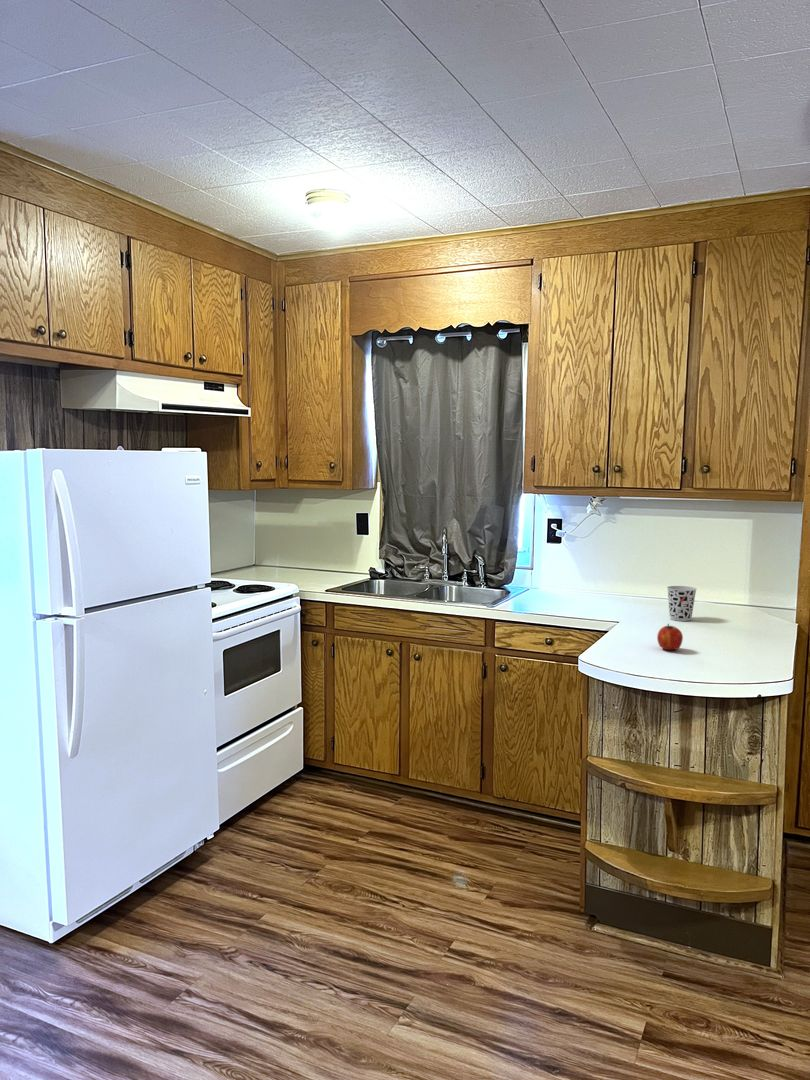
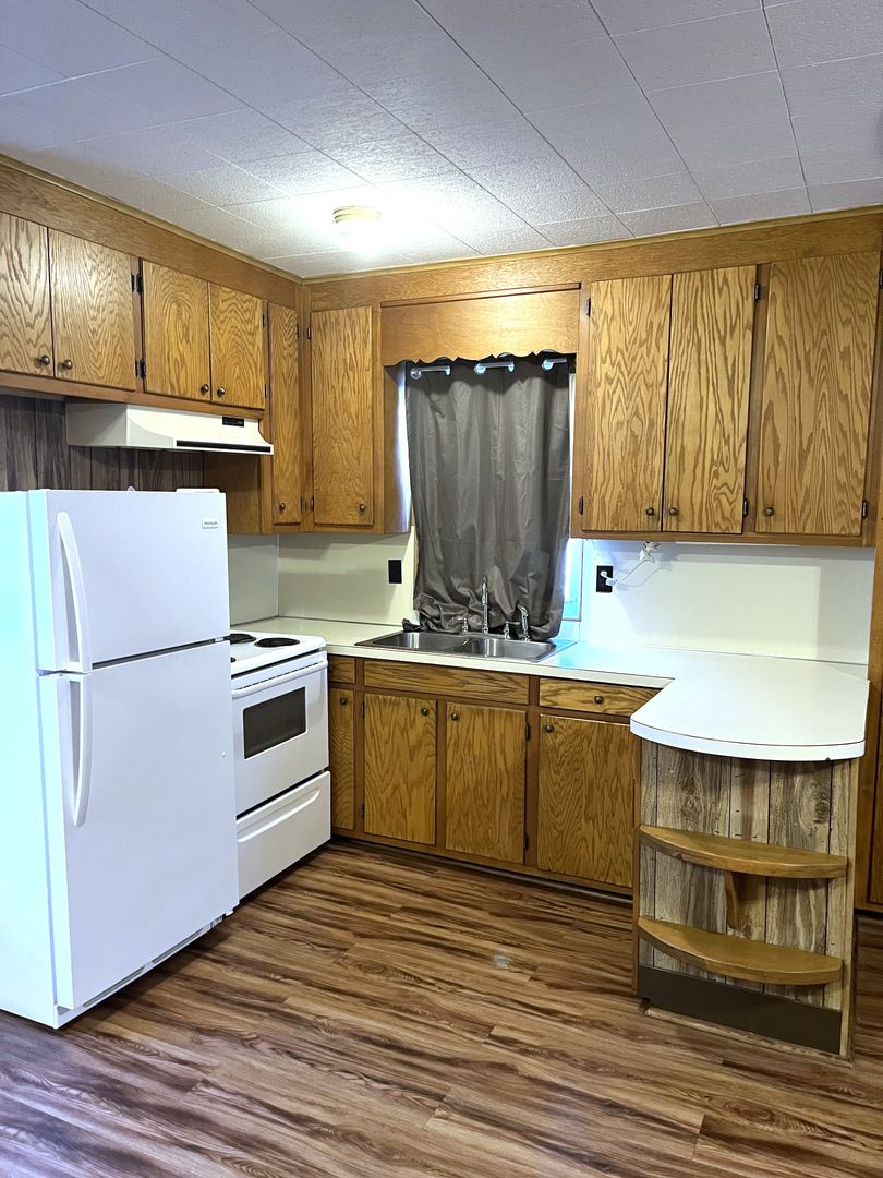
- cup (681, 603)
- fruit (669, 636)
